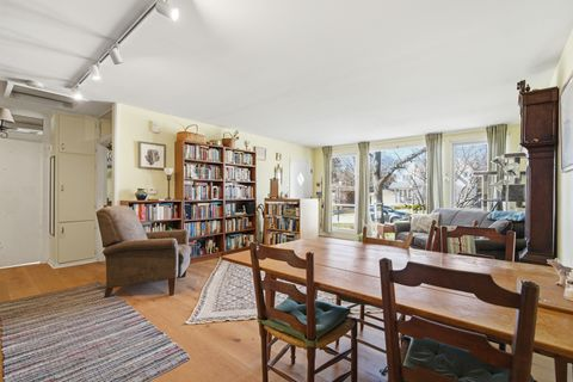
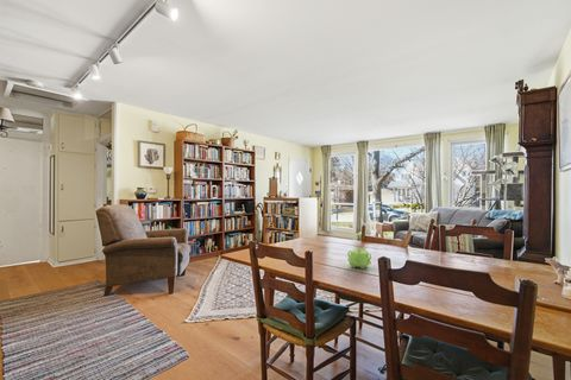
+ teapot (359, 256)
